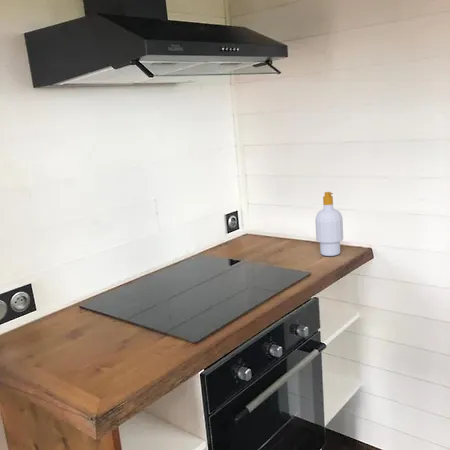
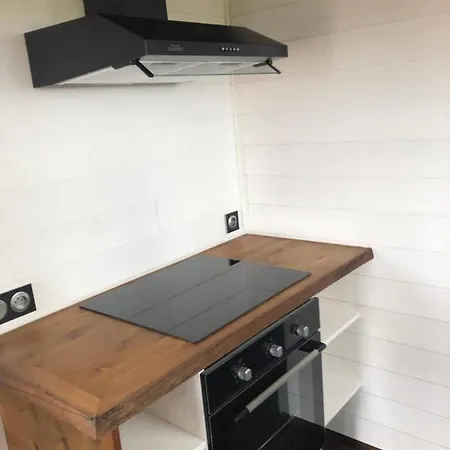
- soap bottle (329, 223)
